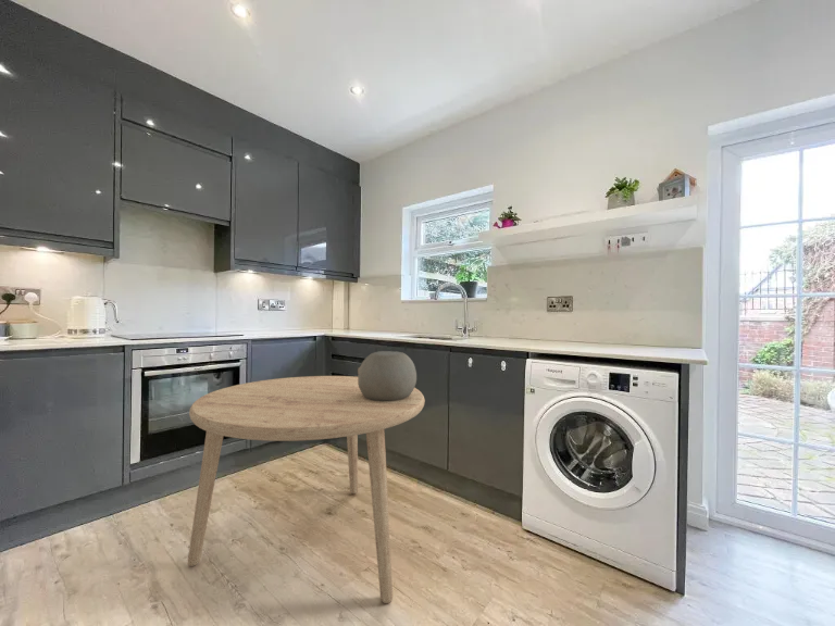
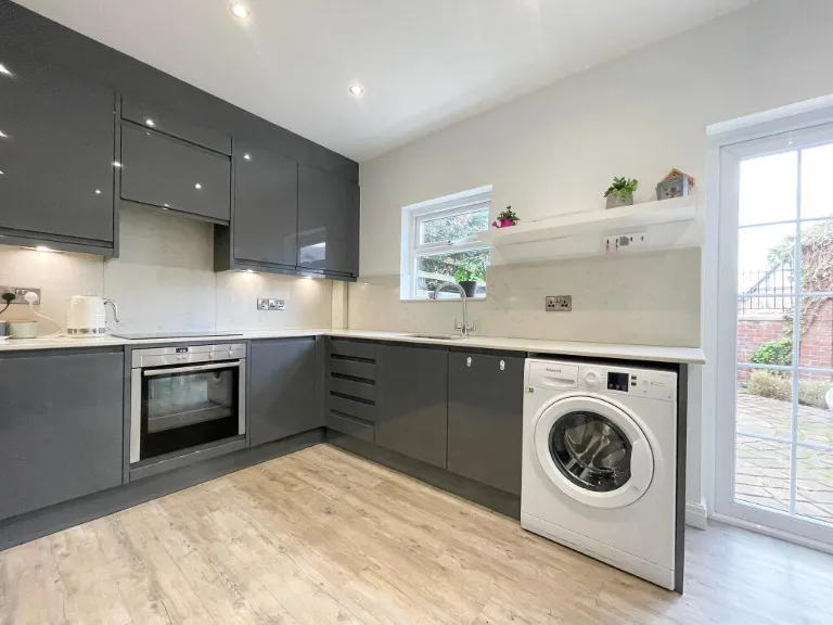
- bowl (387, 373)
- dining table (315, 439)
